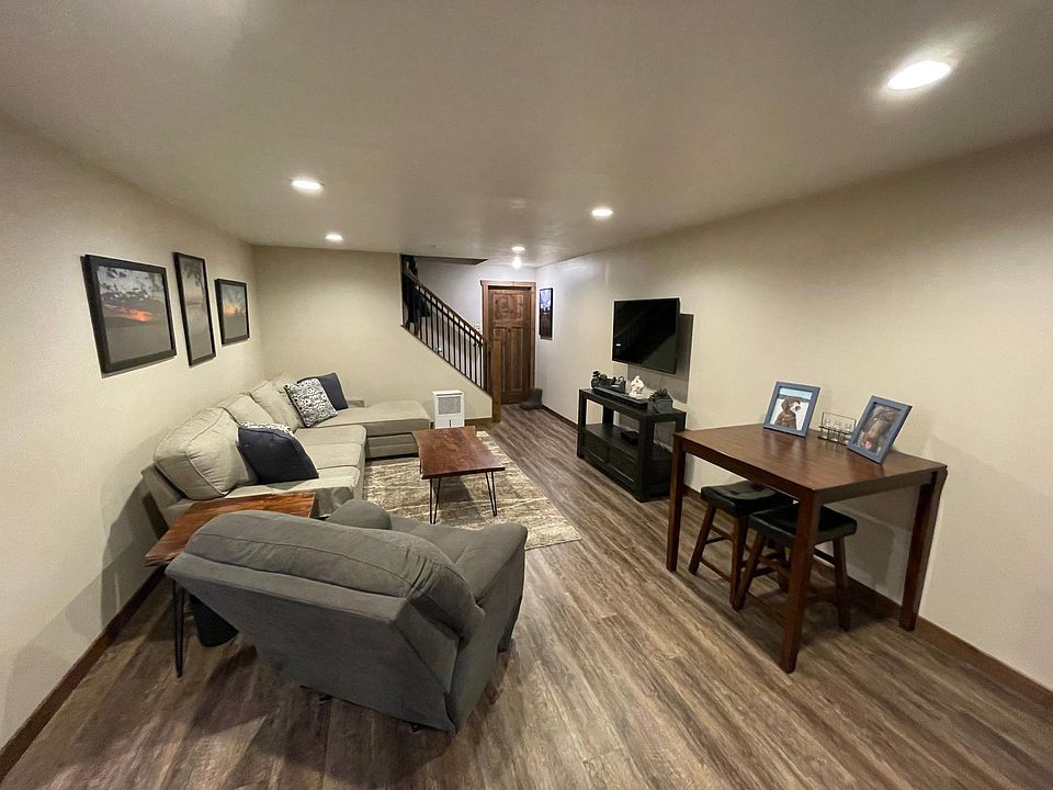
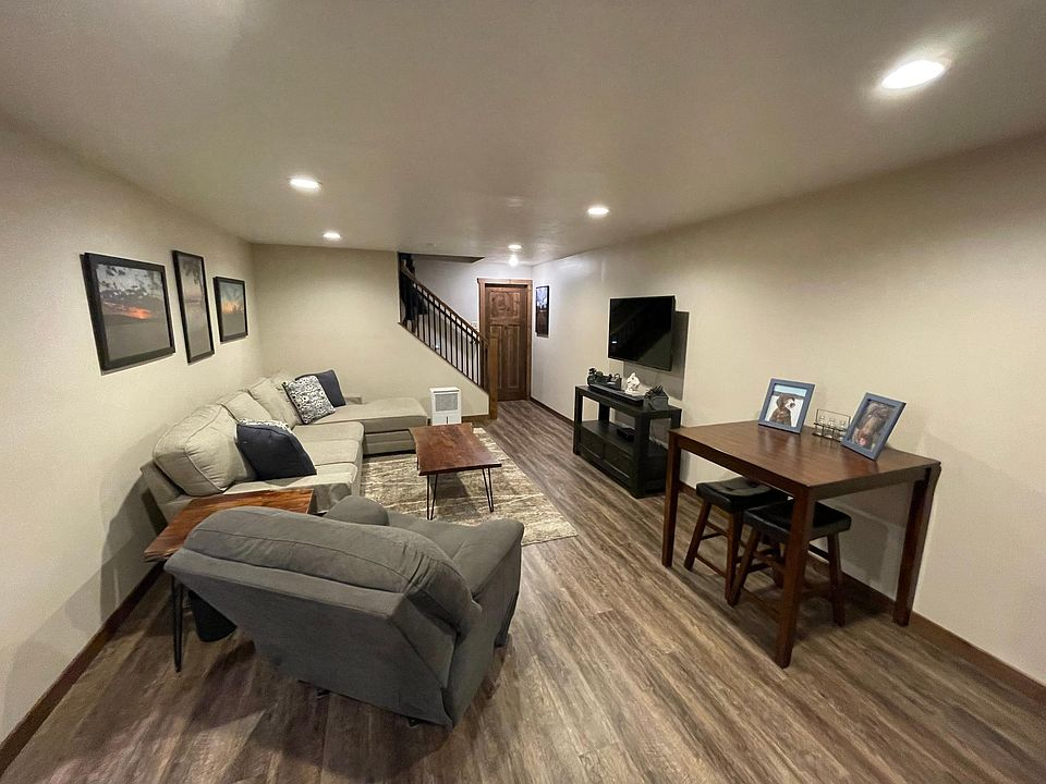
- boots (531, 397)
